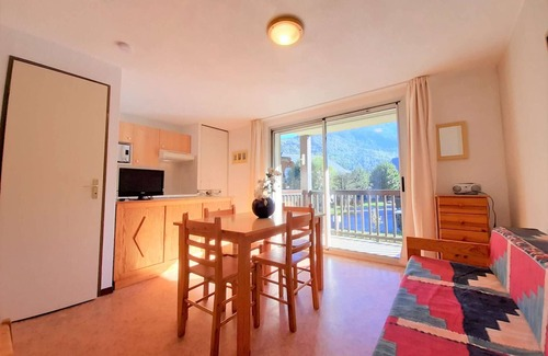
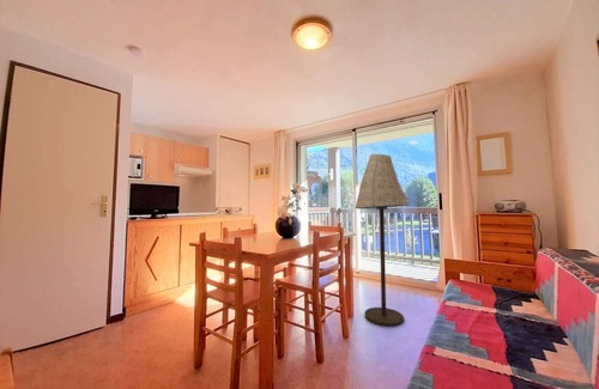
+ floor lamp (382, 233)
